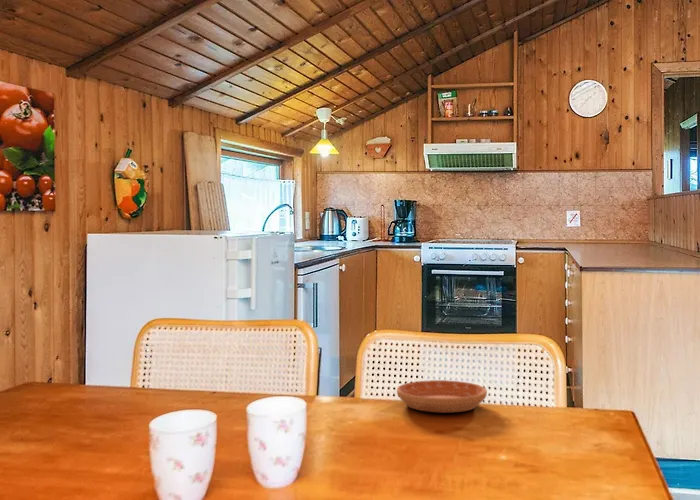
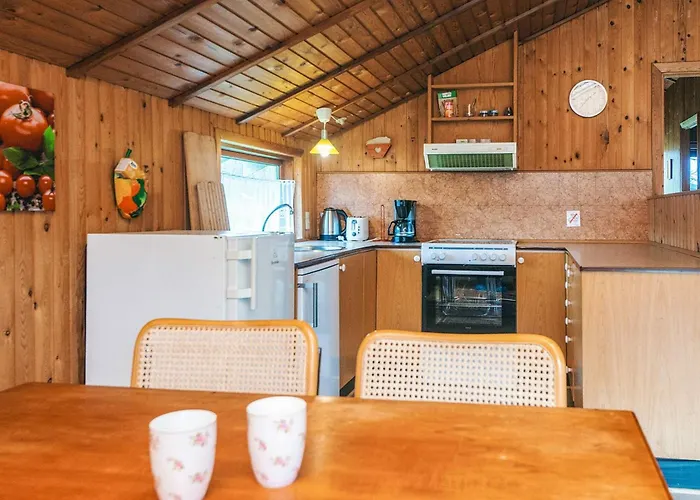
- saucer (441, 396)
